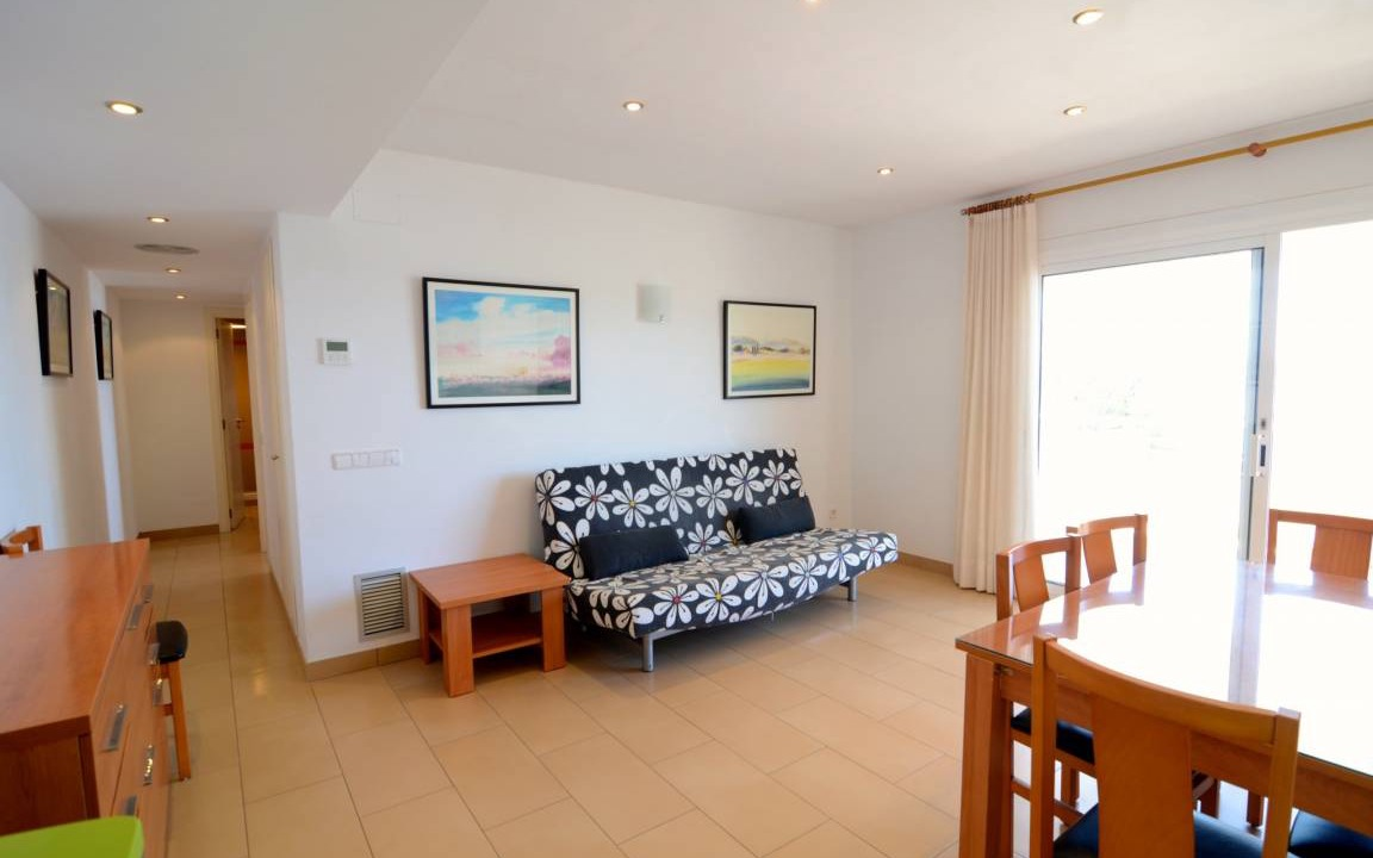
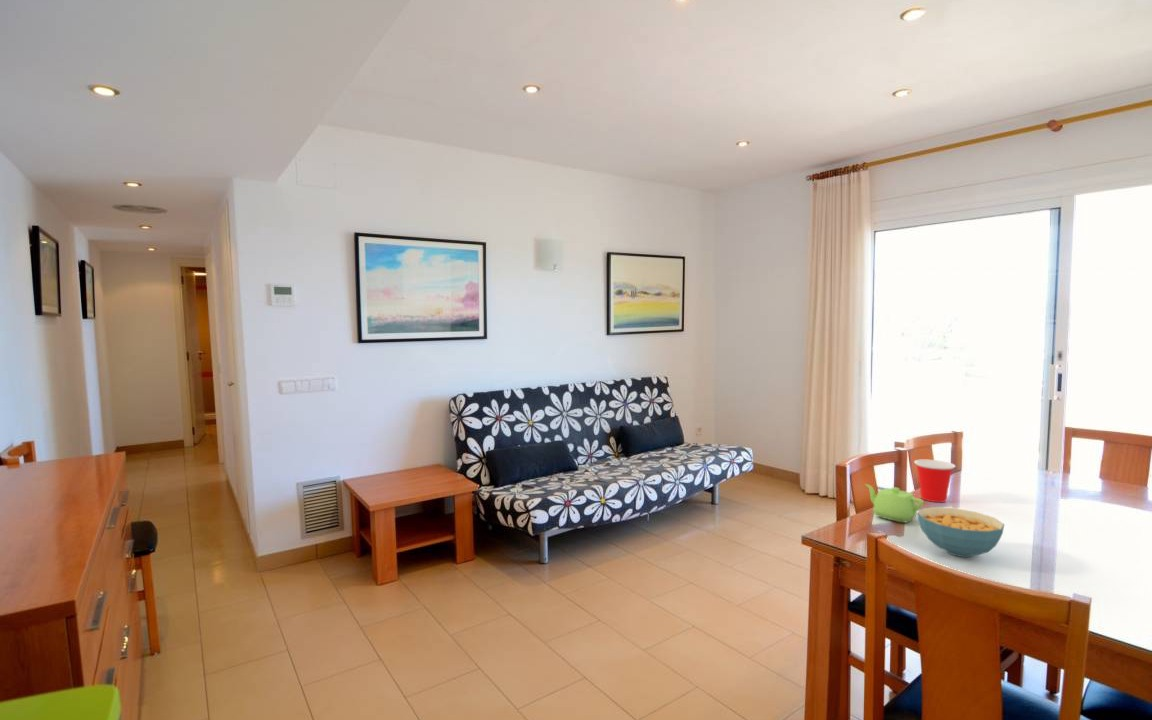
+ cereal bowl (959, 535)
+ cup (933, 481)
+ teapot (892, 502)
